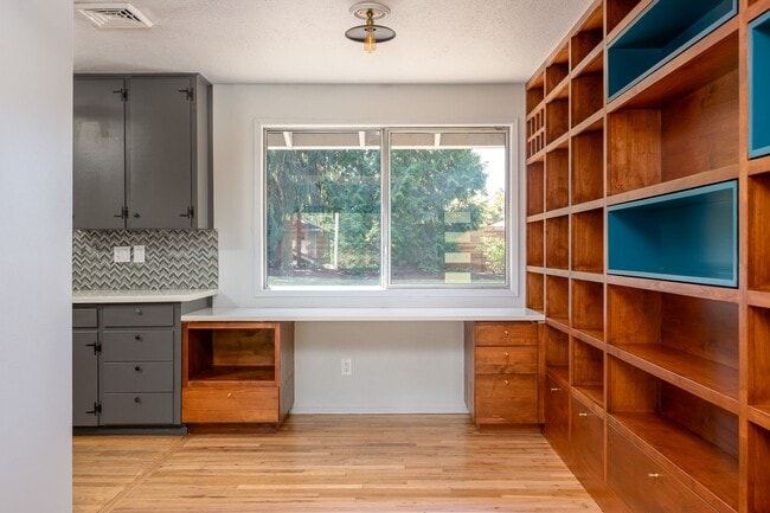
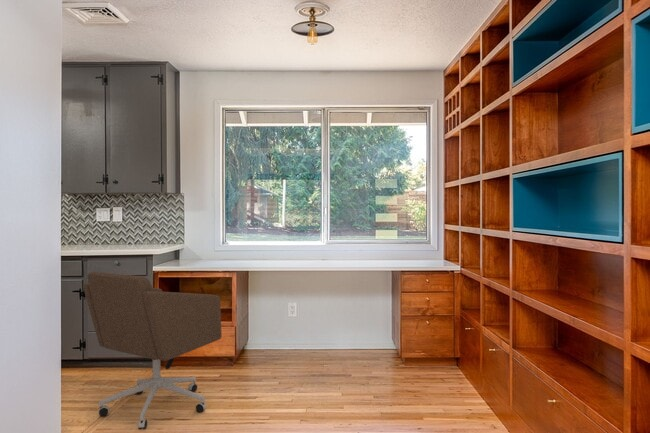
+ office chair (157, 337)
